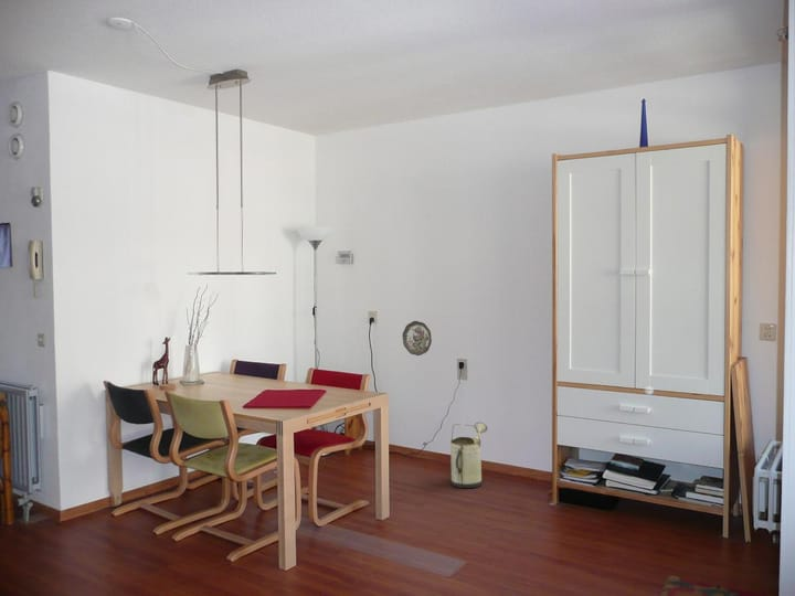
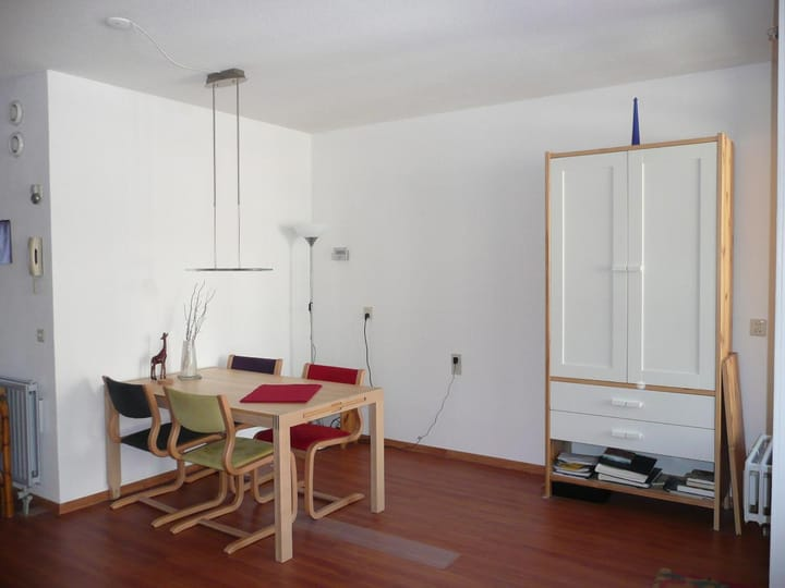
- watering can (470, 450)
- decorative plate (417, 338)
